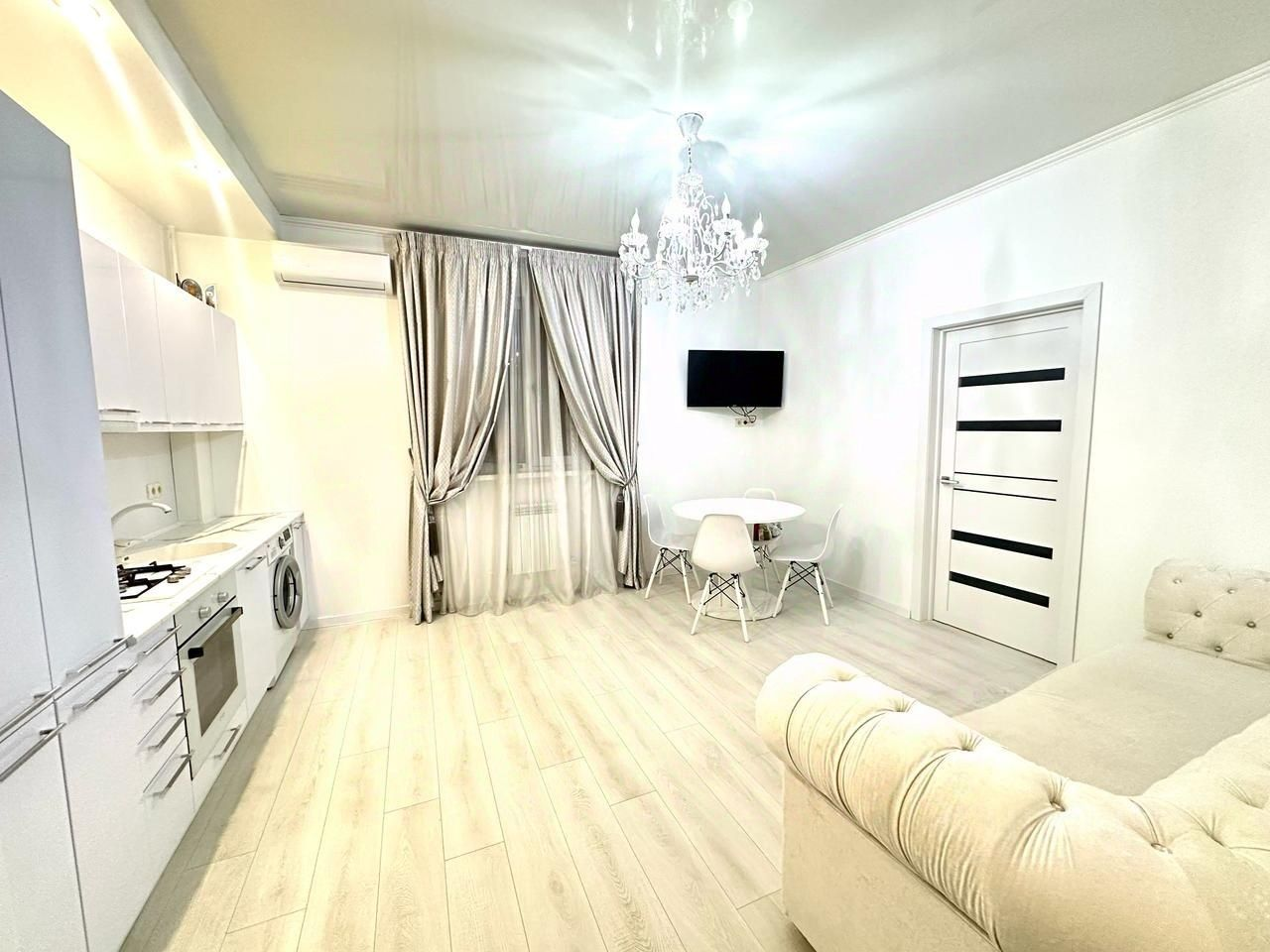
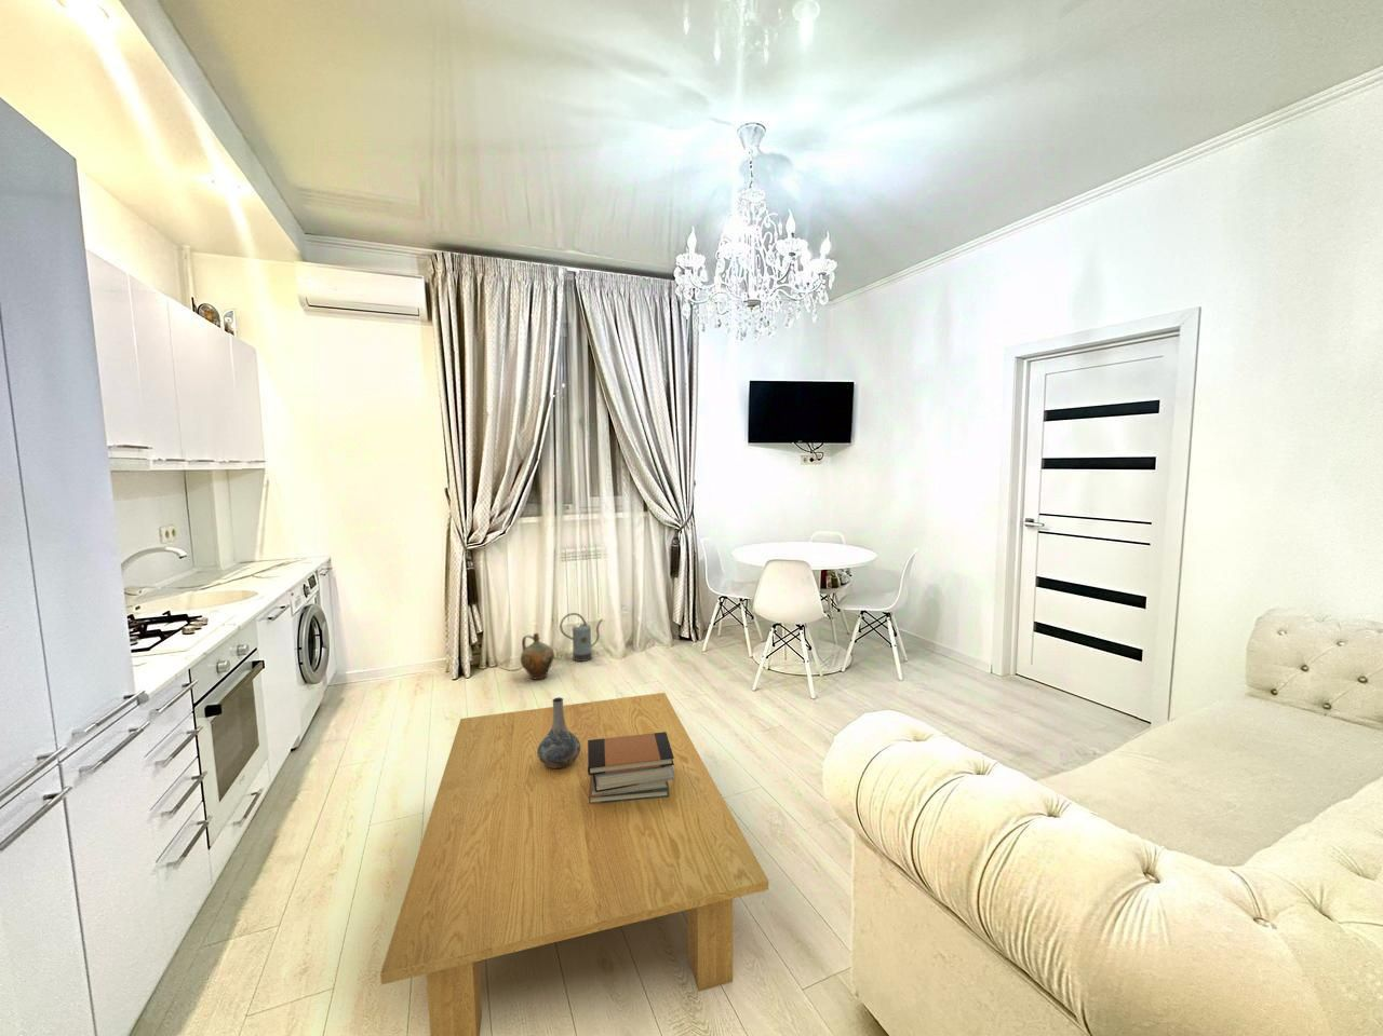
+ watering can (582, 634)
+ book stack (629, 766)
+ decorative vase (558, 729)
+ coffee table (578, 827)
+ ceramic jug (537, 655)
